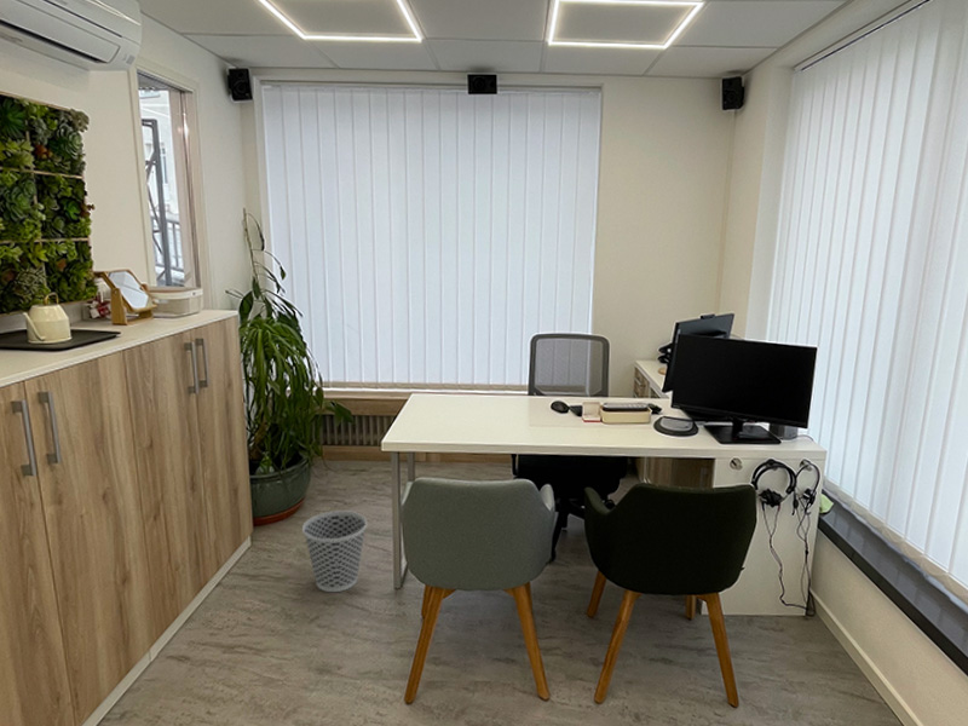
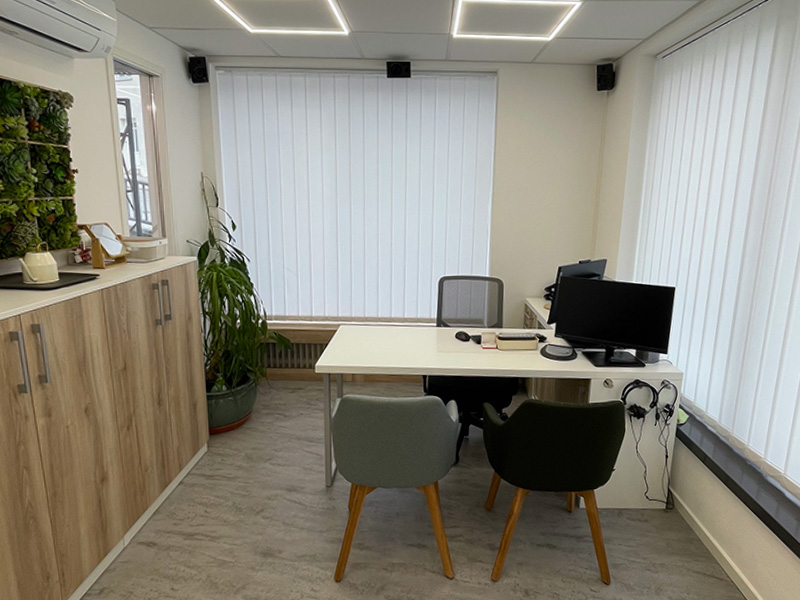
- wastebasket (335, 552)
